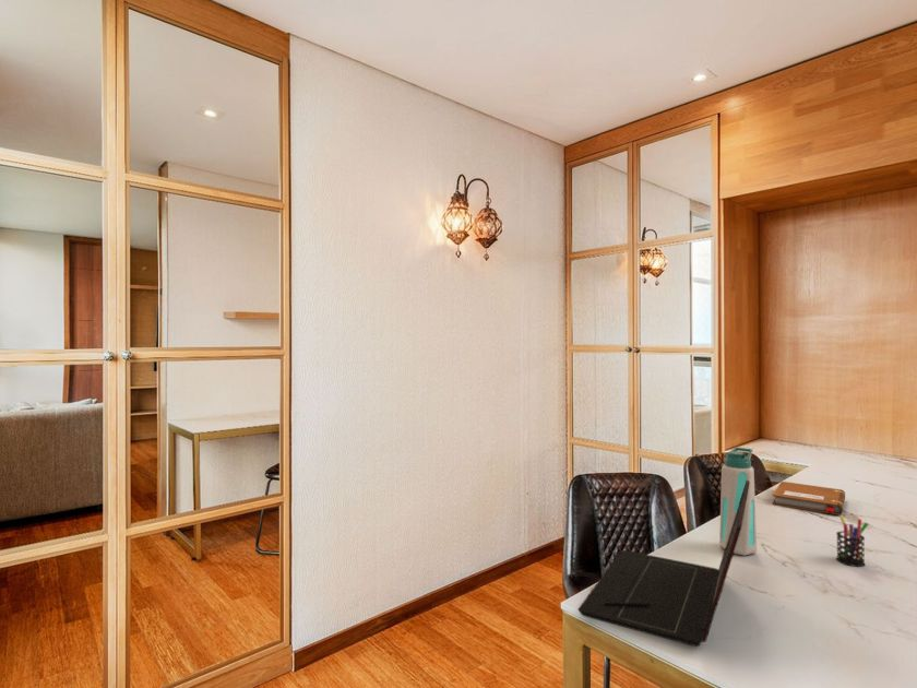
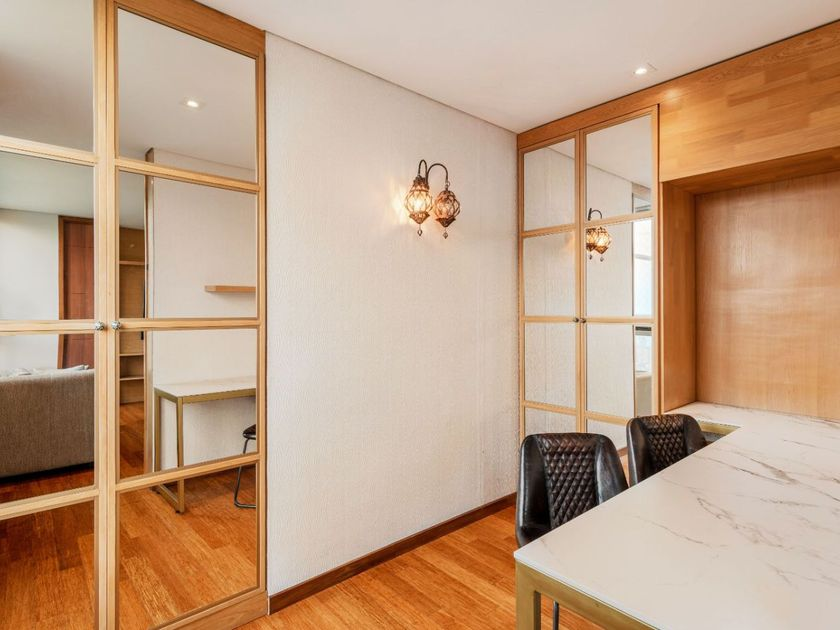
- notebook (809, 497)
- pen holder (854, 538)
- laptop (666, 558)
- water bottle (738, 499)
